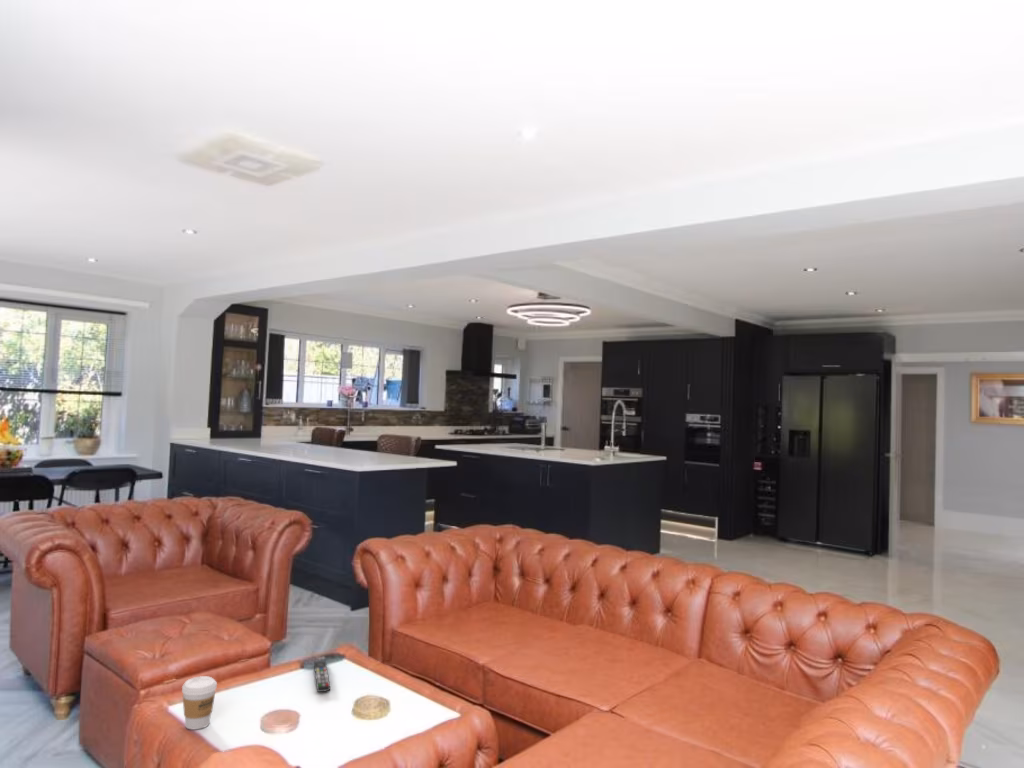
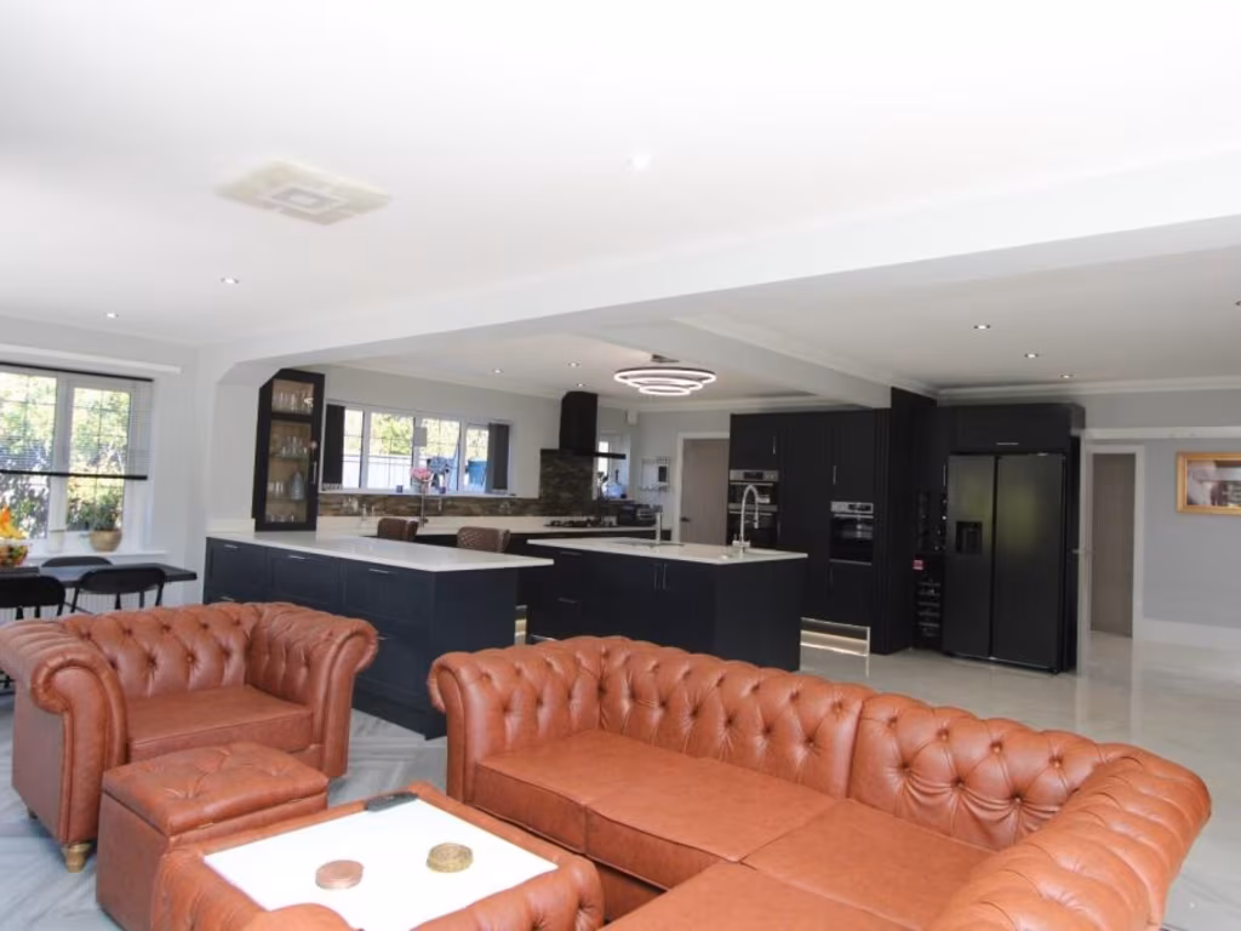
- remote control (321, 675)
- coffee cup (198, 702)
